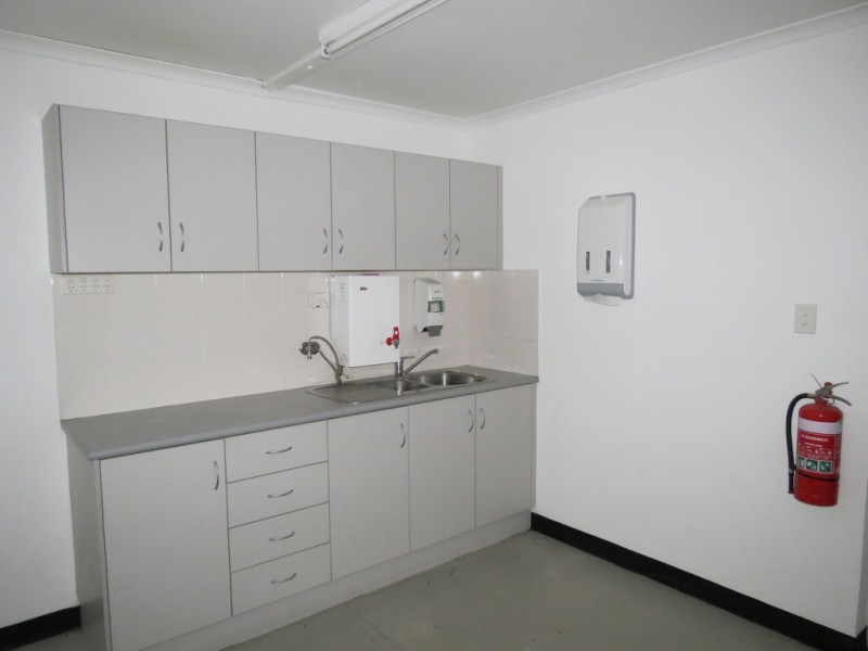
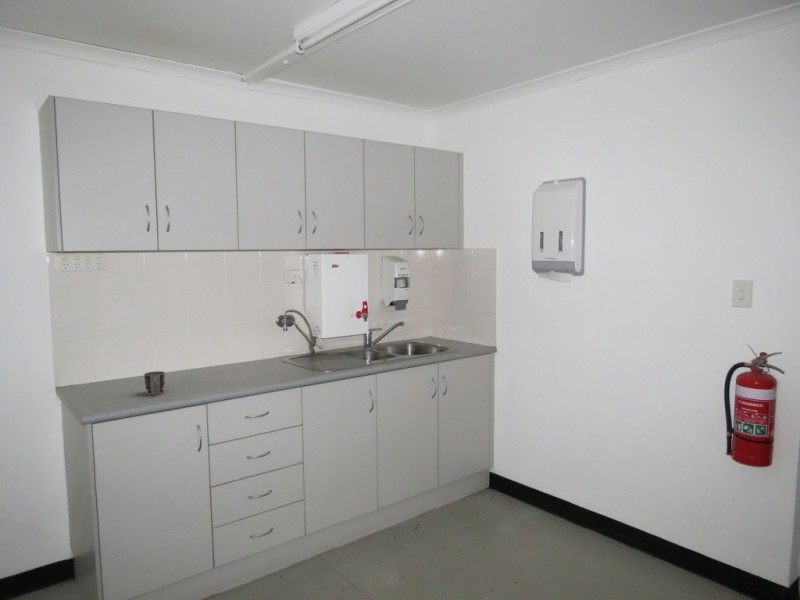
+ mug (155, 383)
